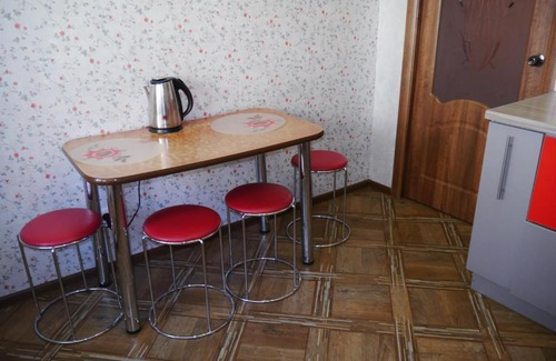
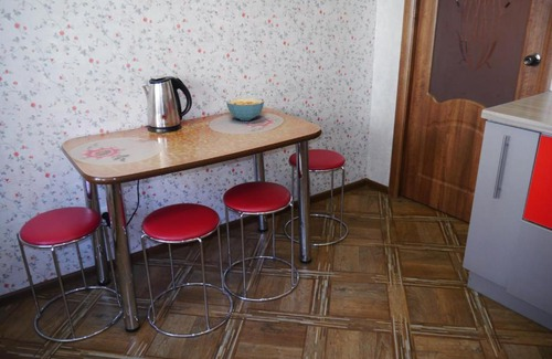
+ cereal bowl (245, 110)
